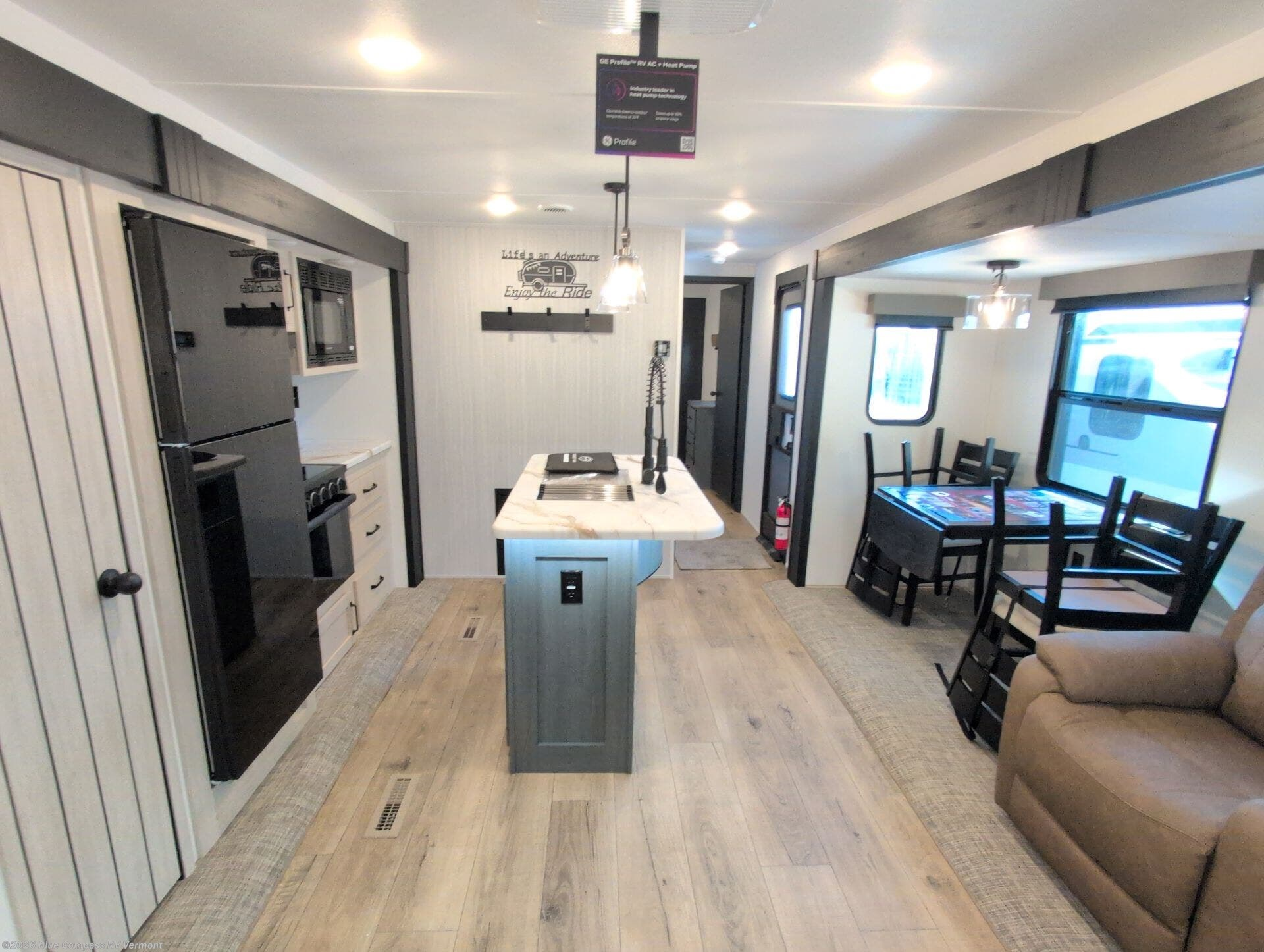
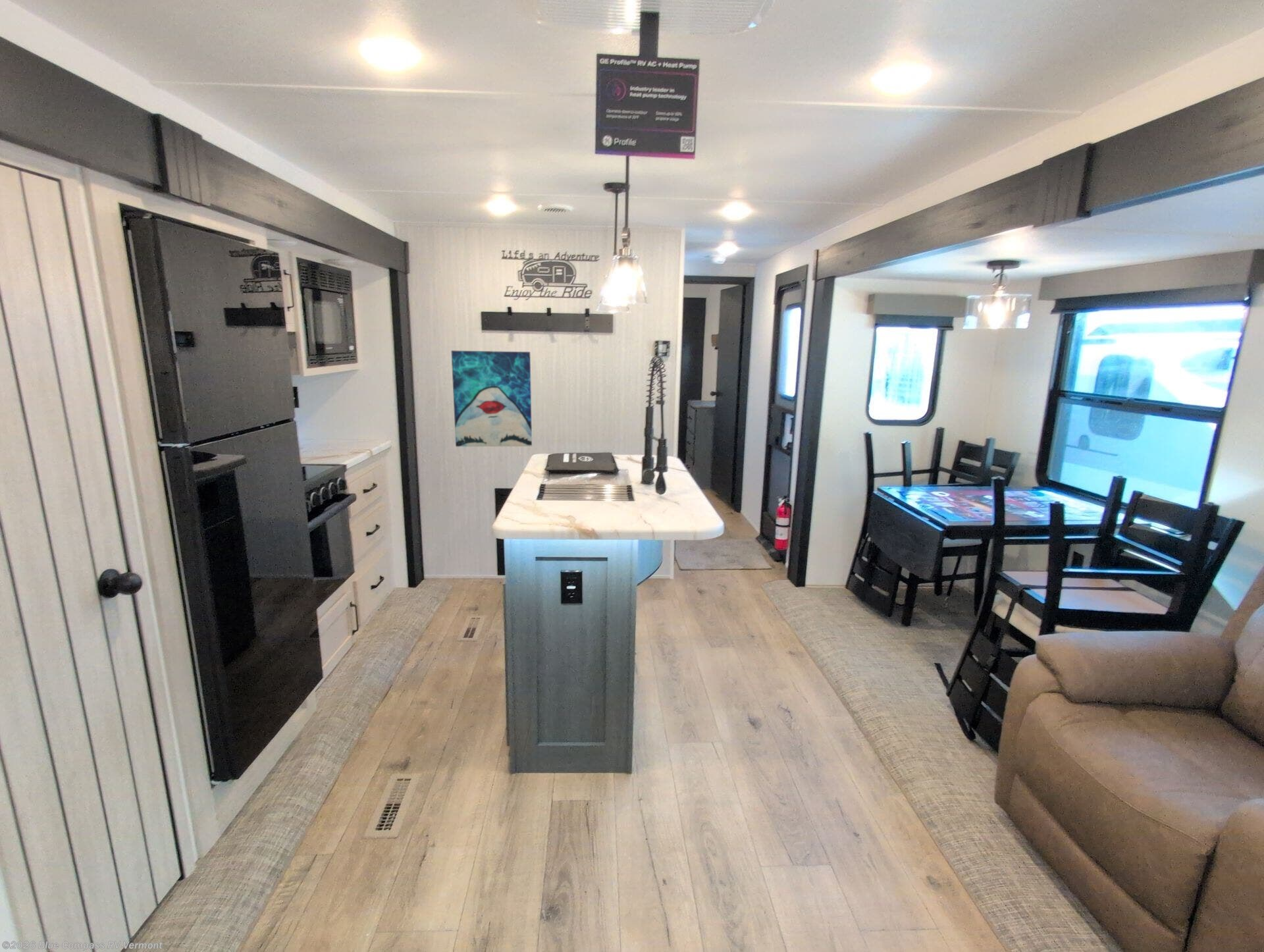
+ wall art (492, 399)
